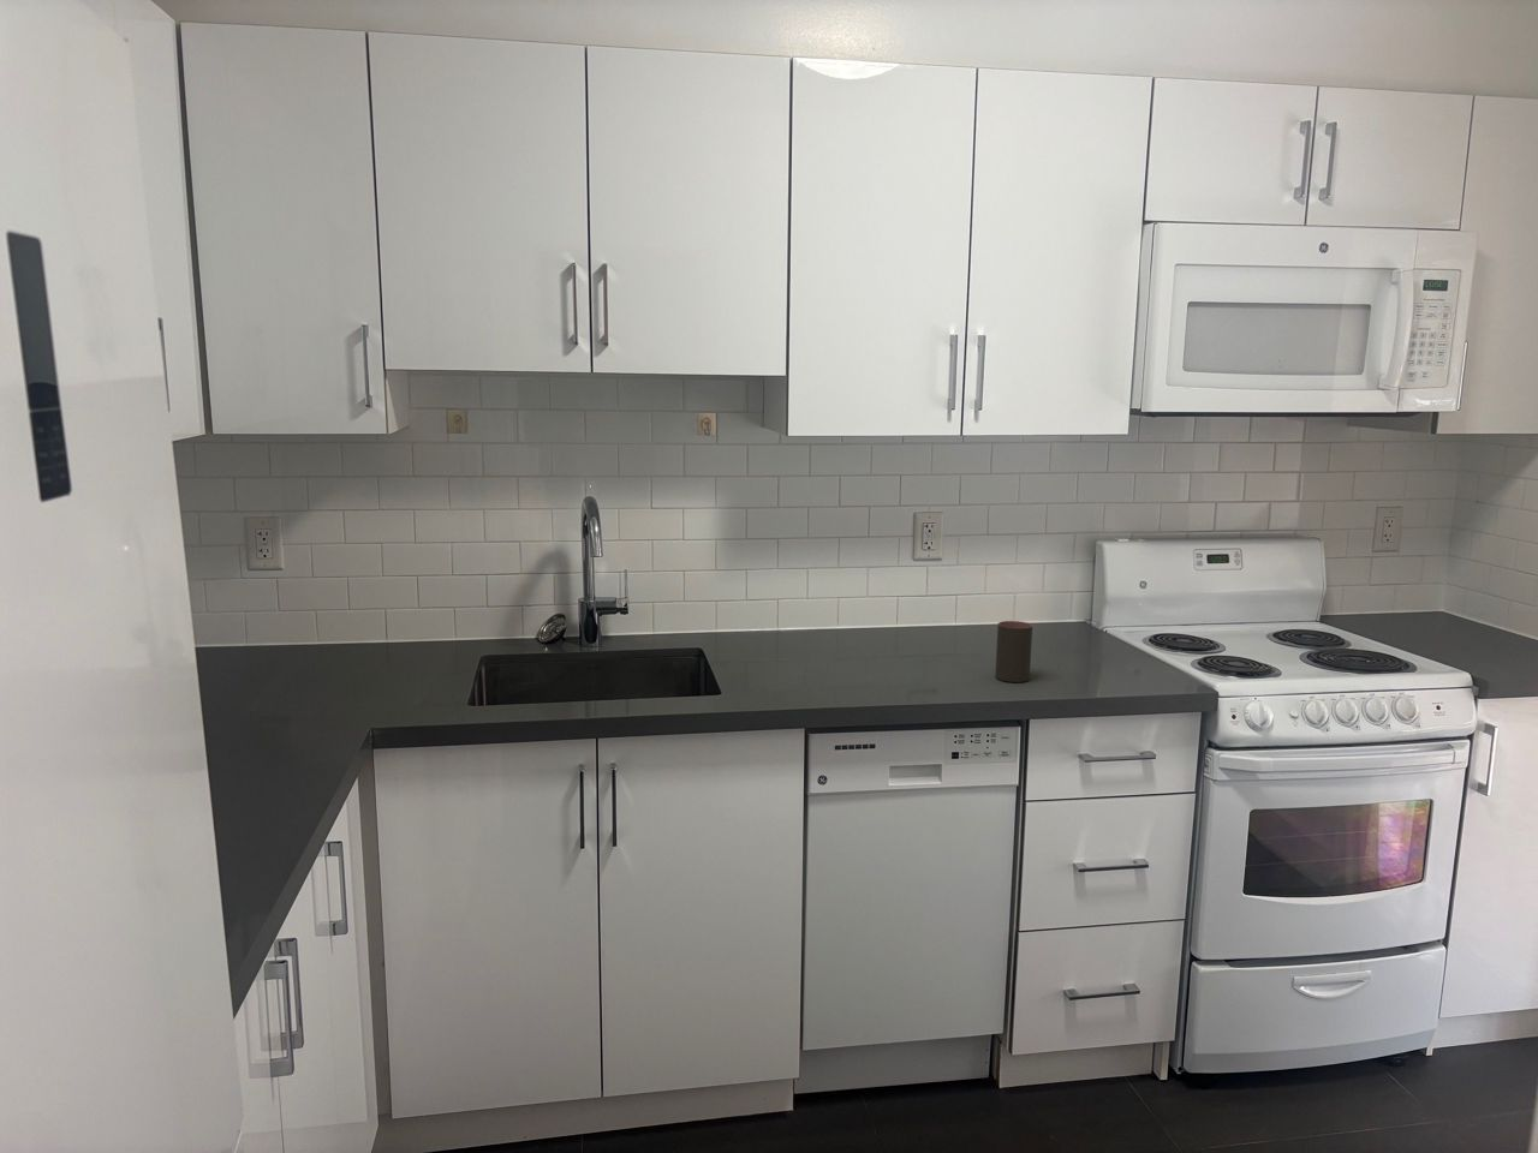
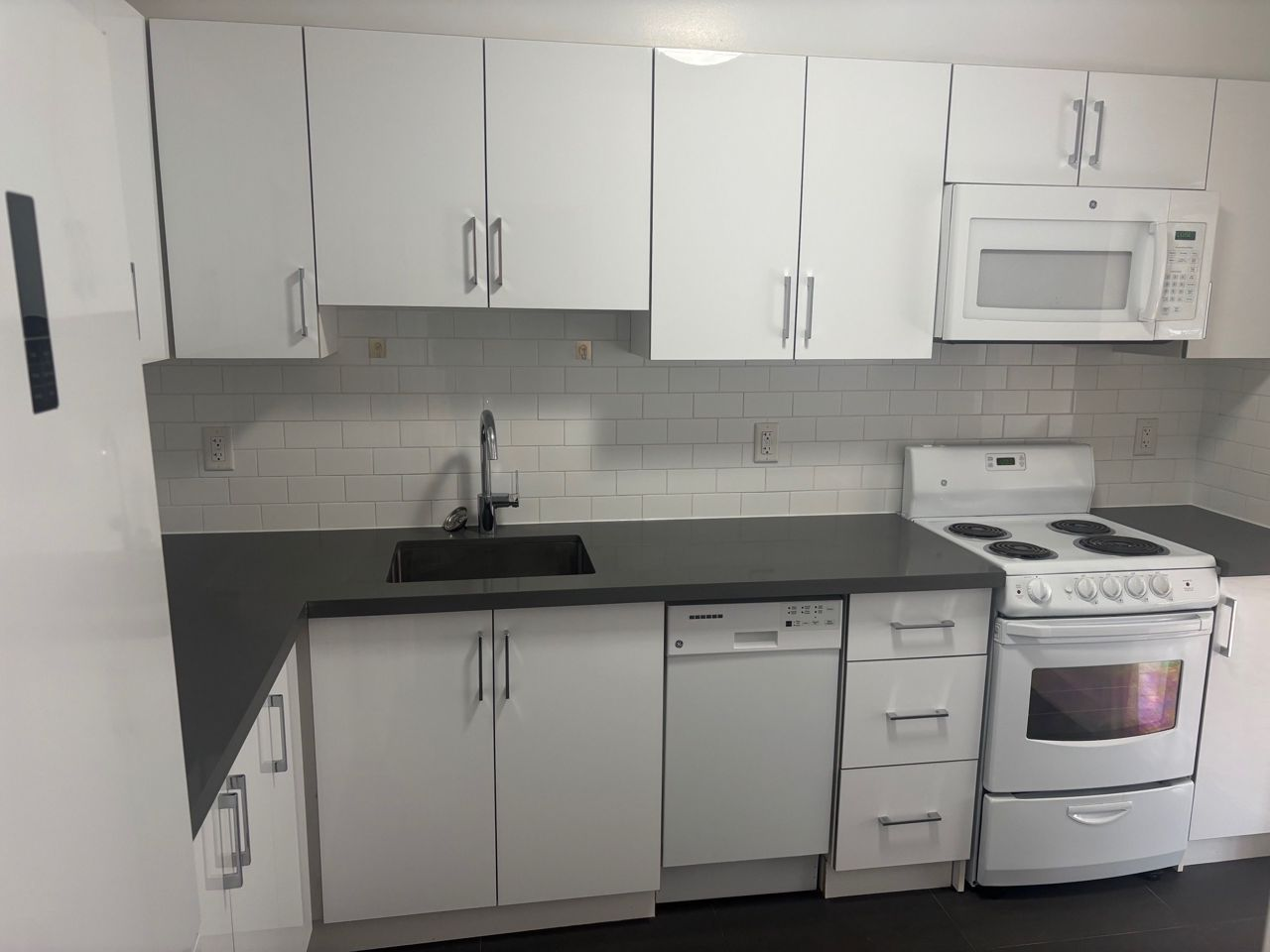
- cup (1012, 650)
